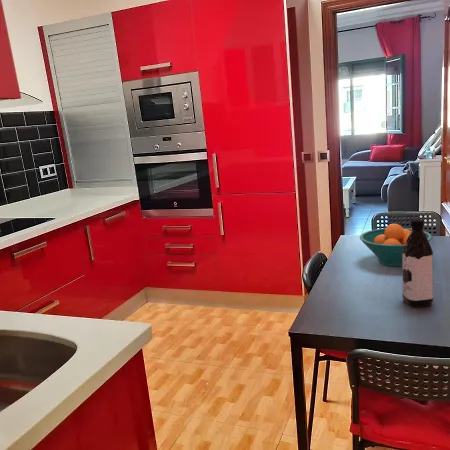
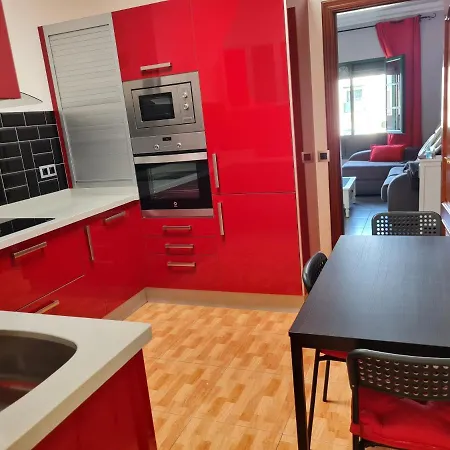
- water bottle (417, 261)
- fruit bowl (395, 243)
